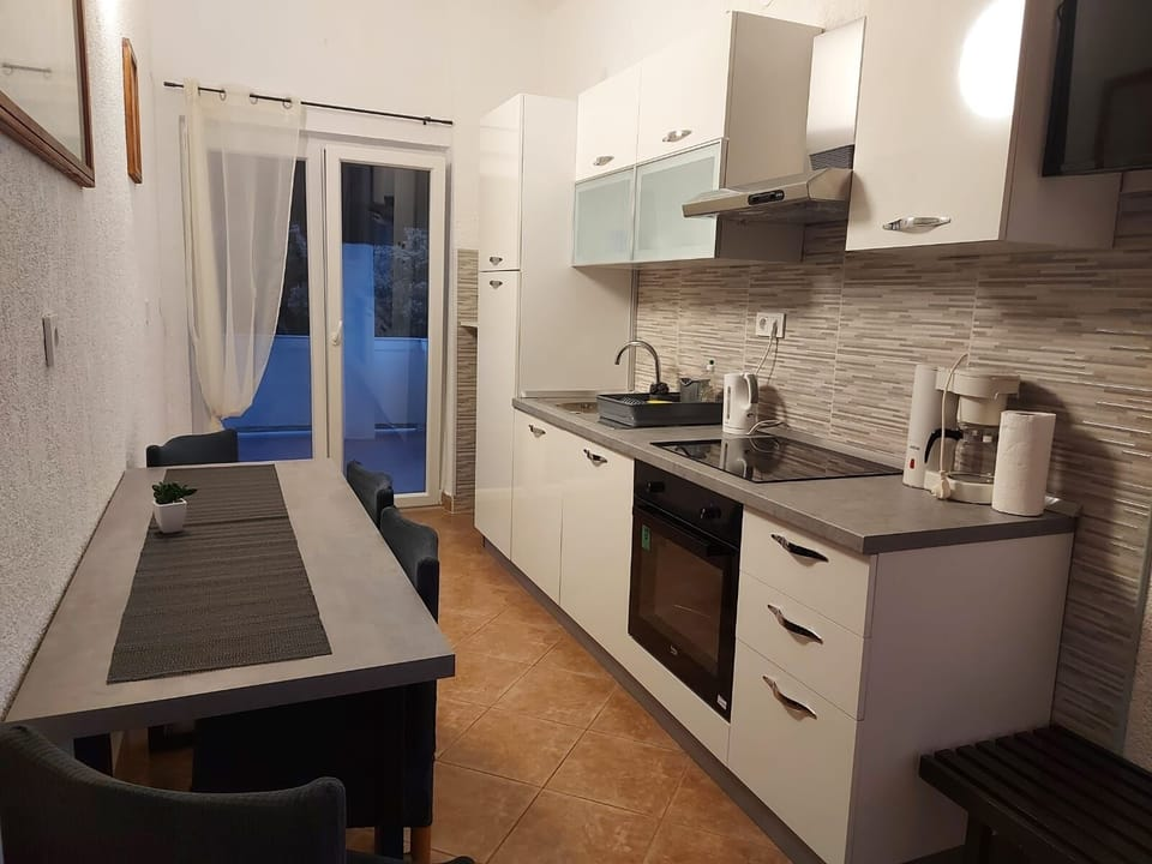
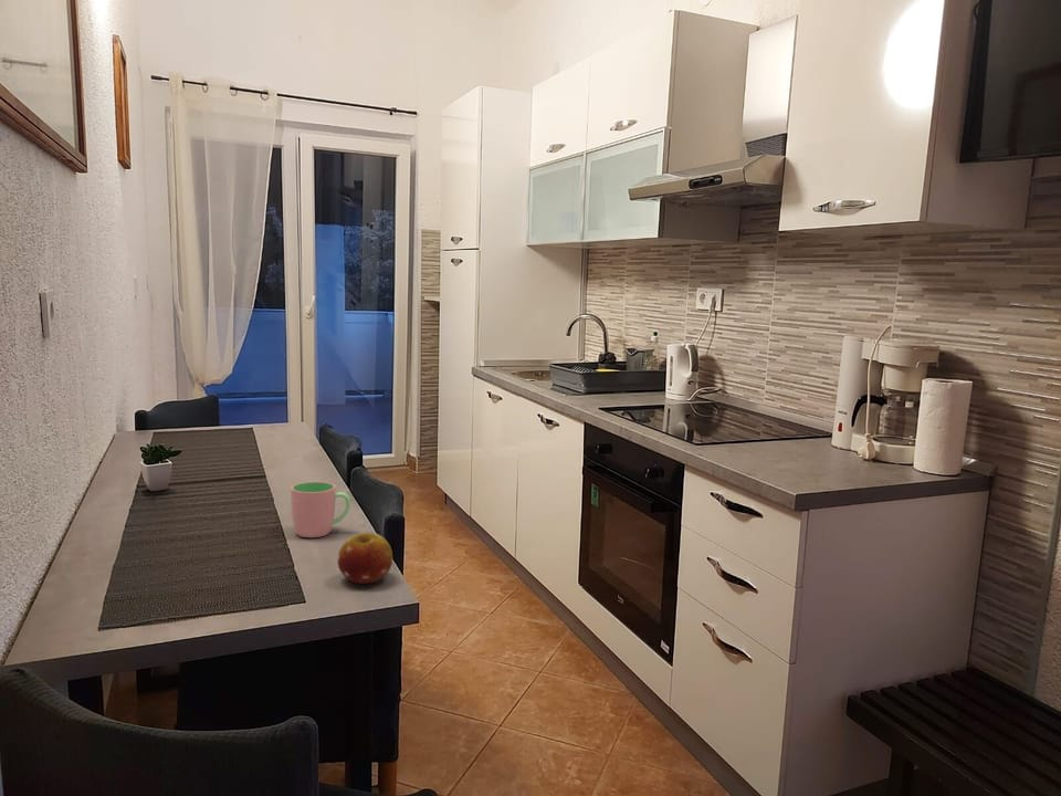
+ cup (321, 510)
+ fruit (365, 557)
